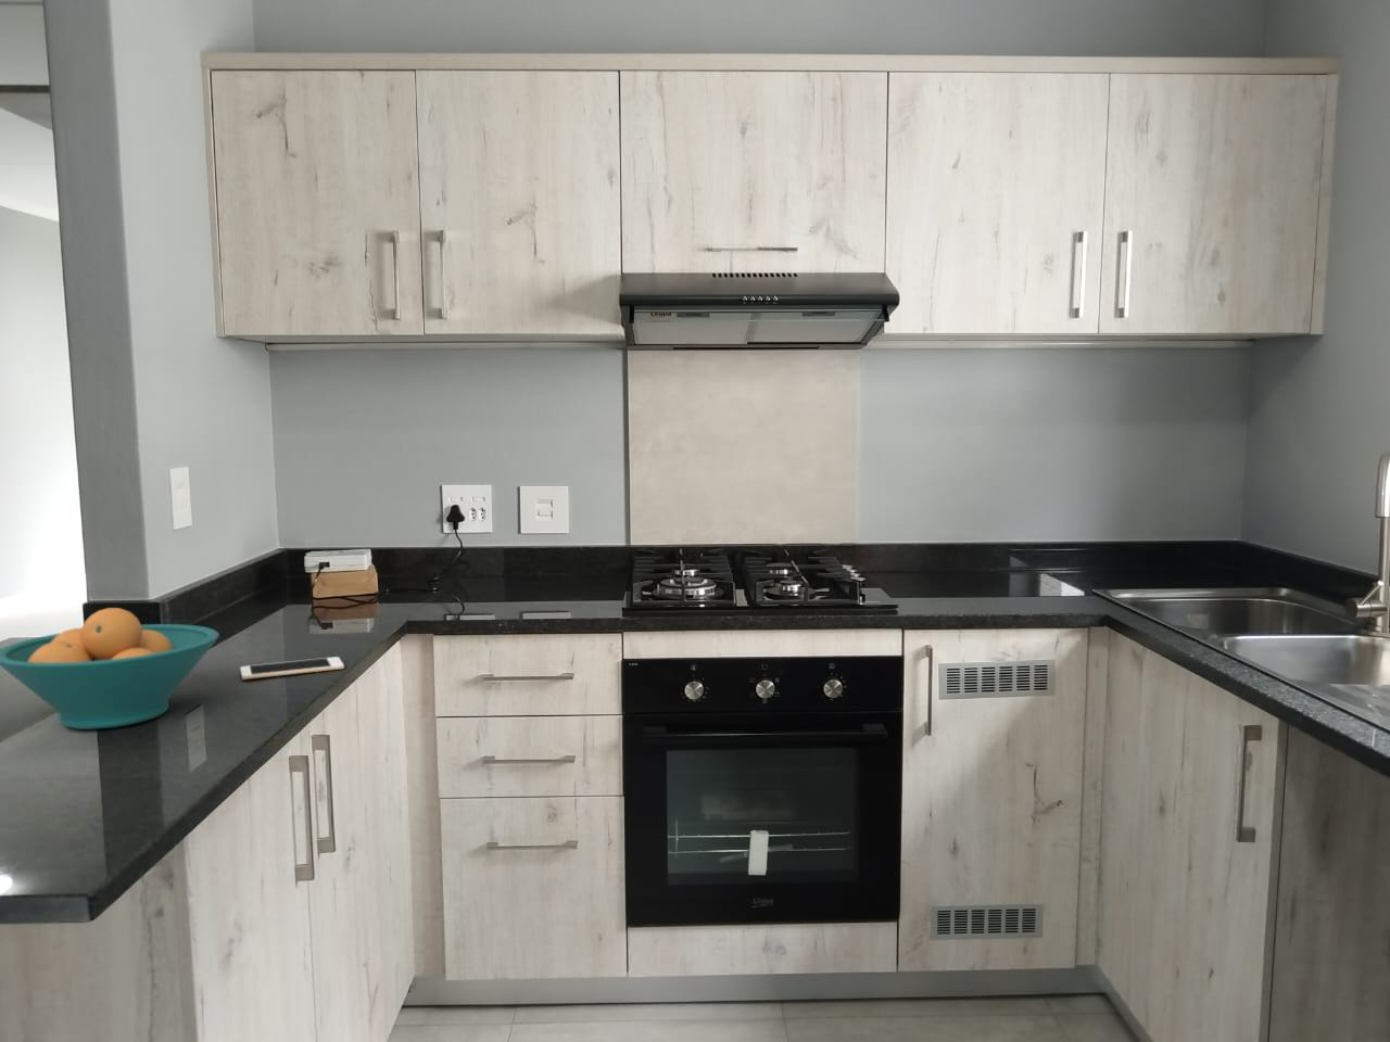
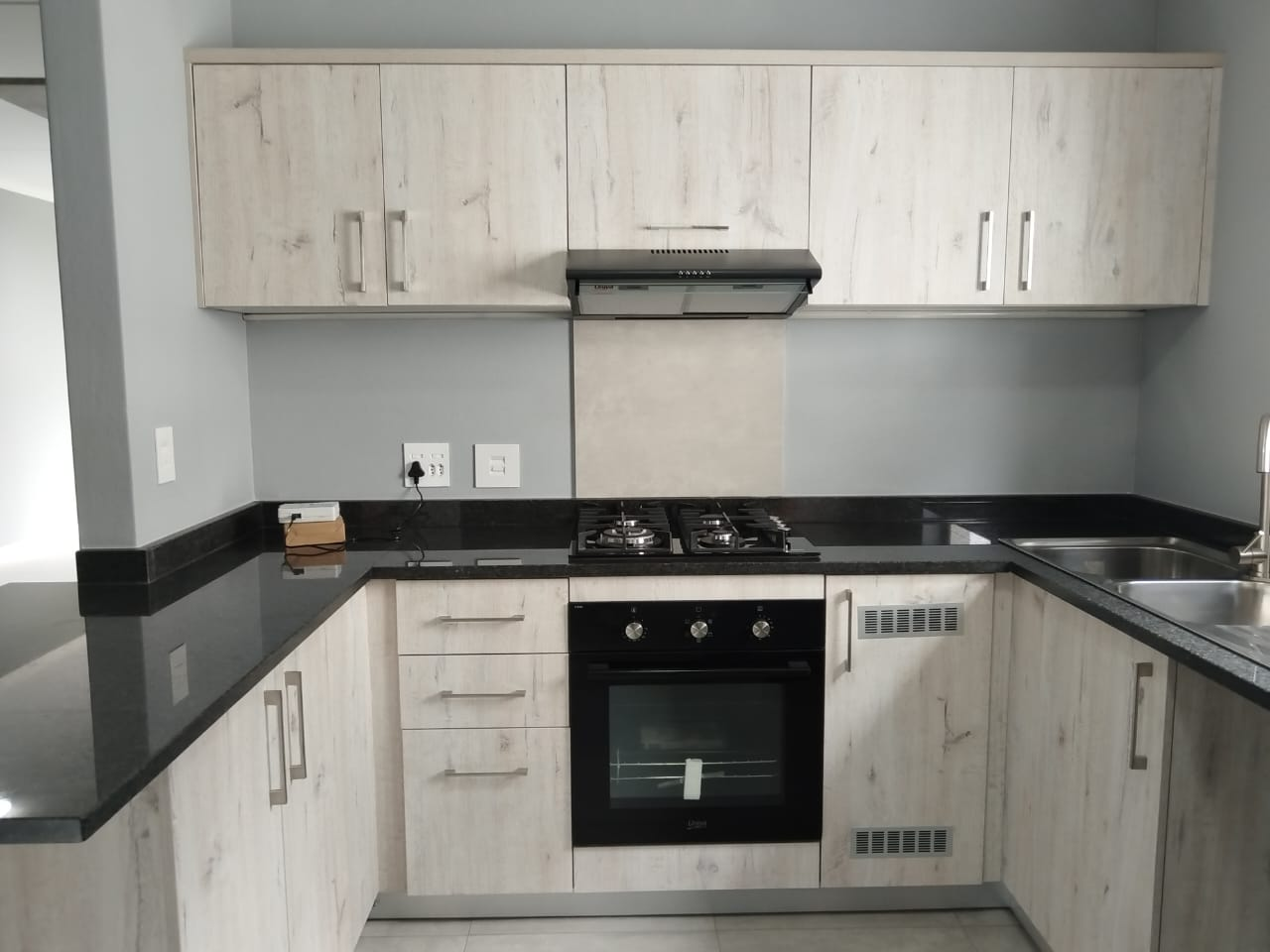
- cell phone (292, 668)
- fruit bowl (112, 662)
